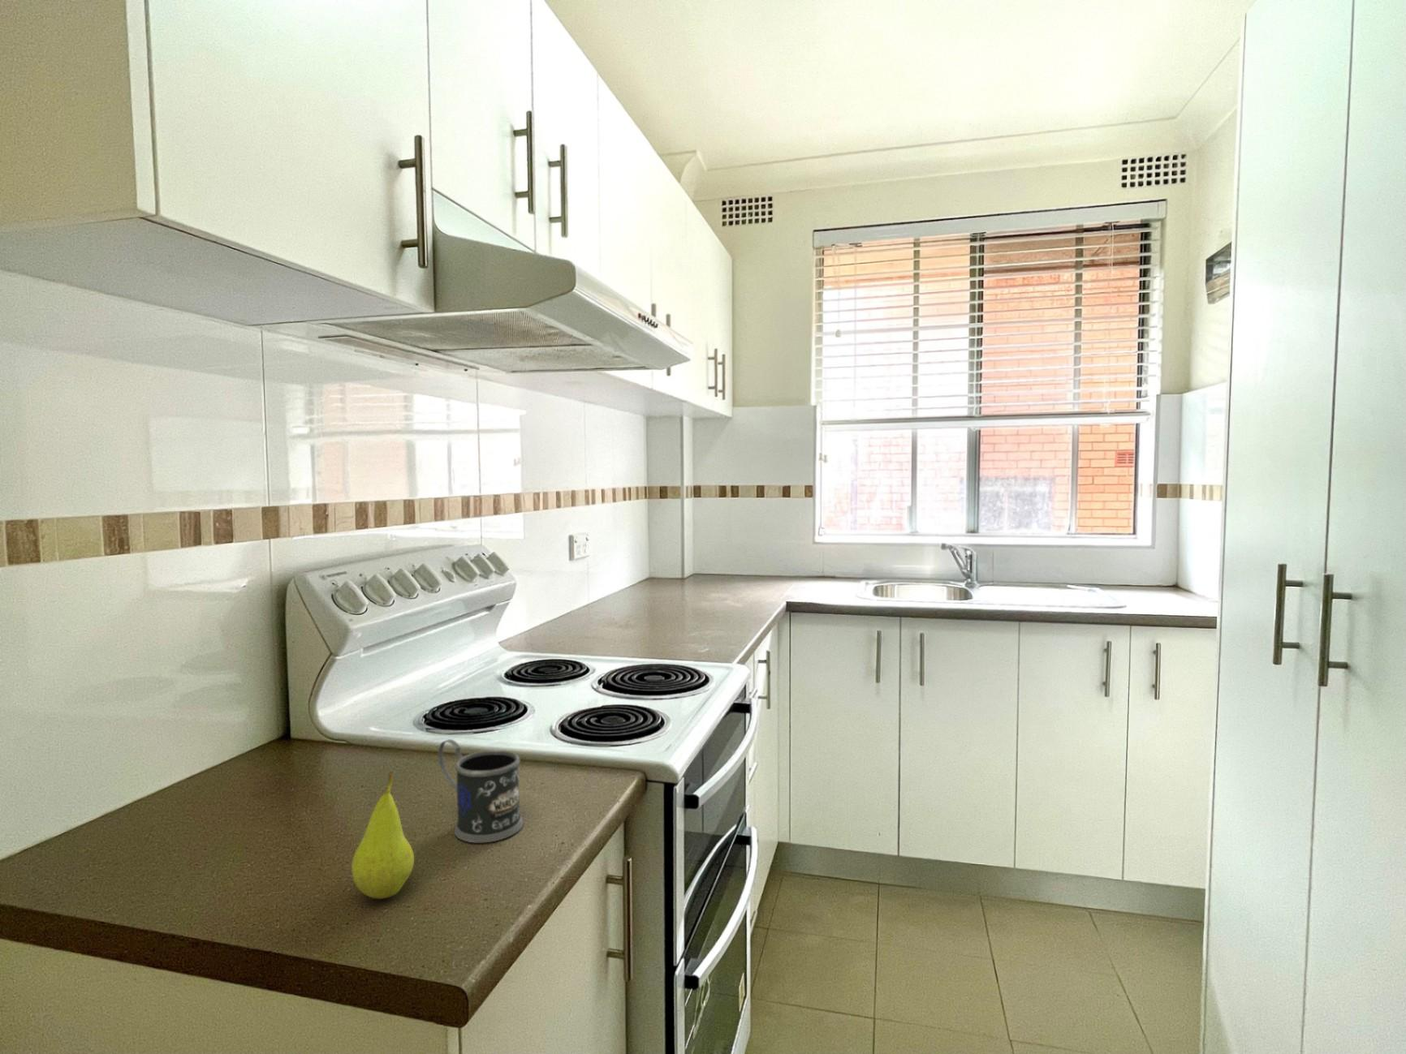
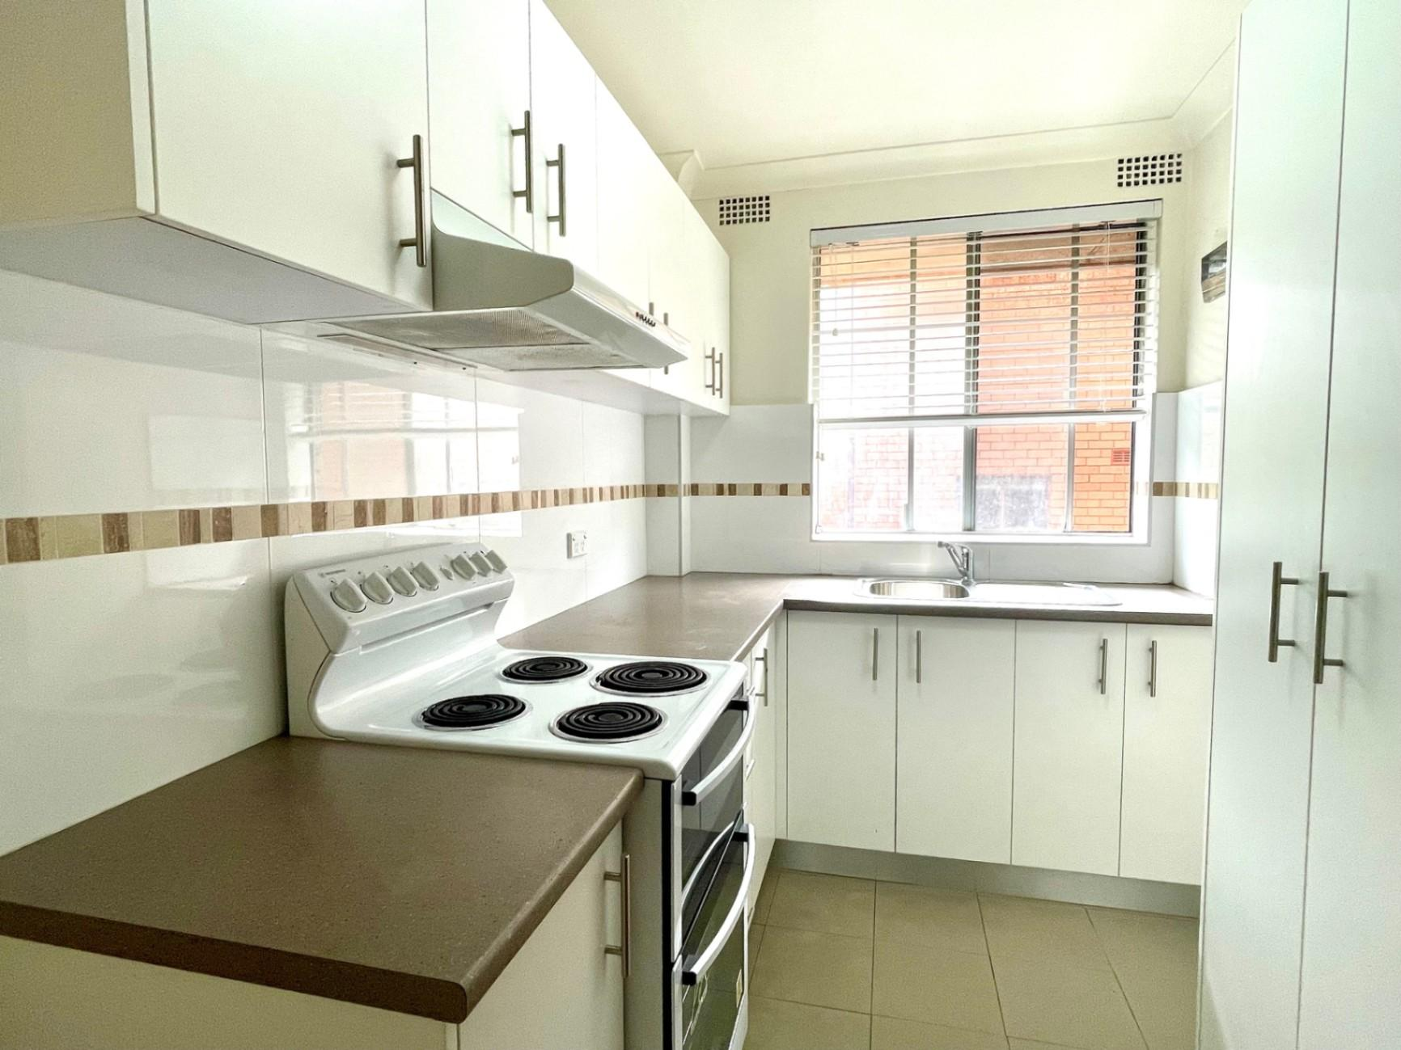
- fruit (382, 837)
- mug (476, 785)
